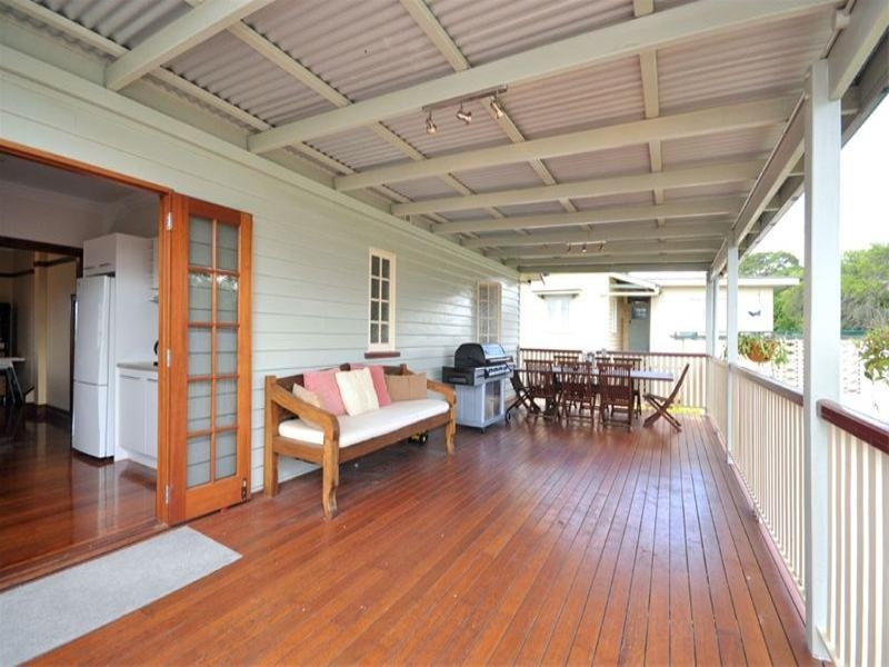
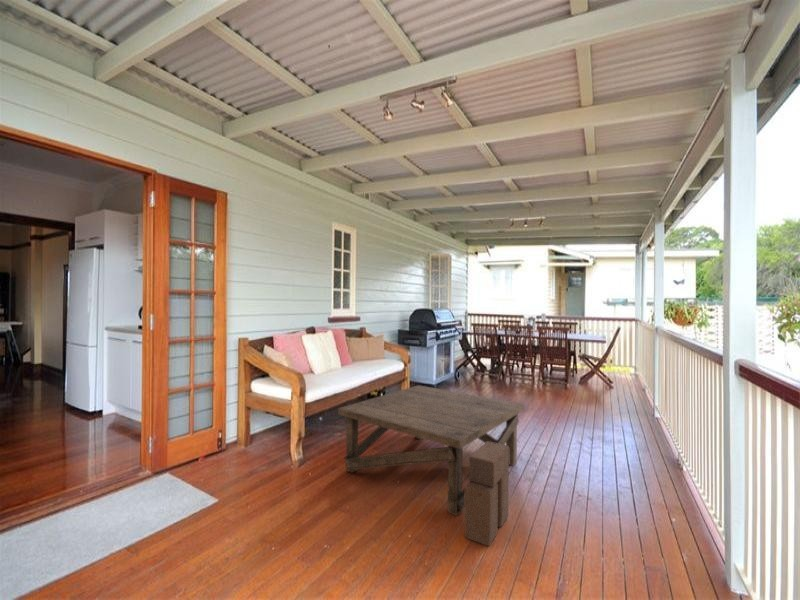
+ stool (487, 489)
+ coffee table (433, 436)
